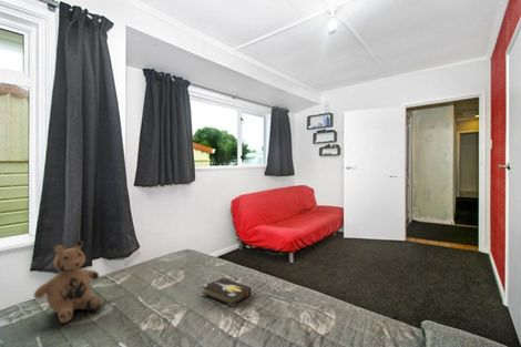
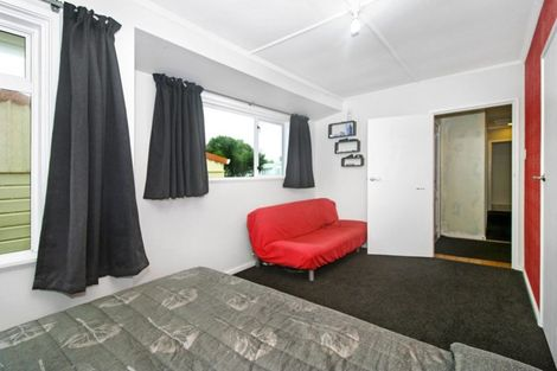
- teddy bear (73, 277)
- hardback book (226, 289)
